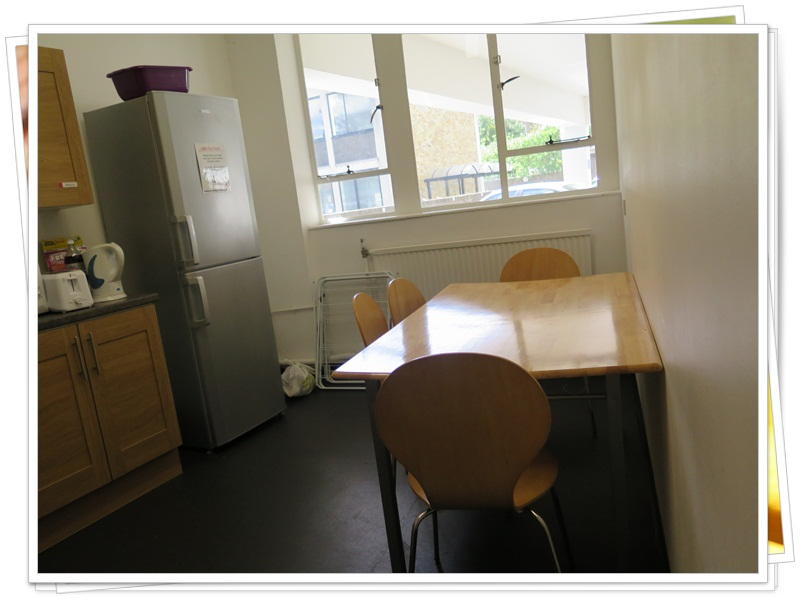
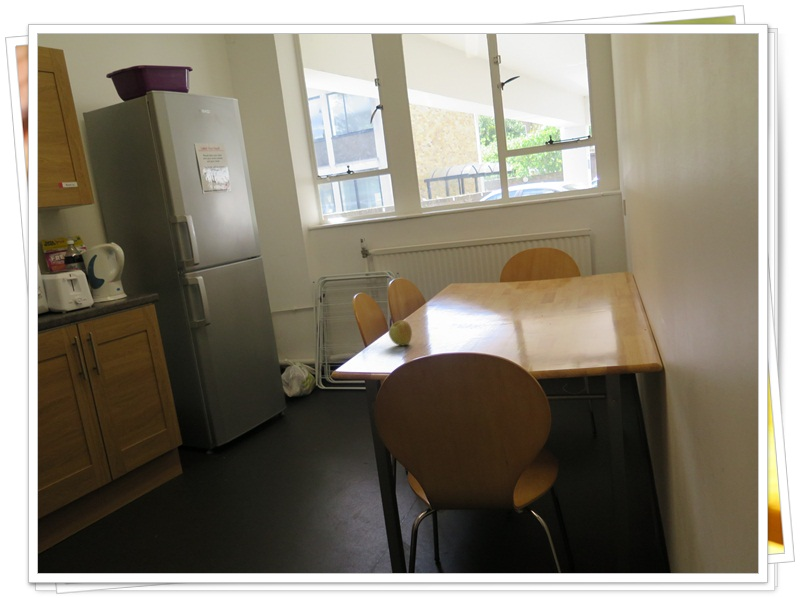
+ apple (400, 333)
